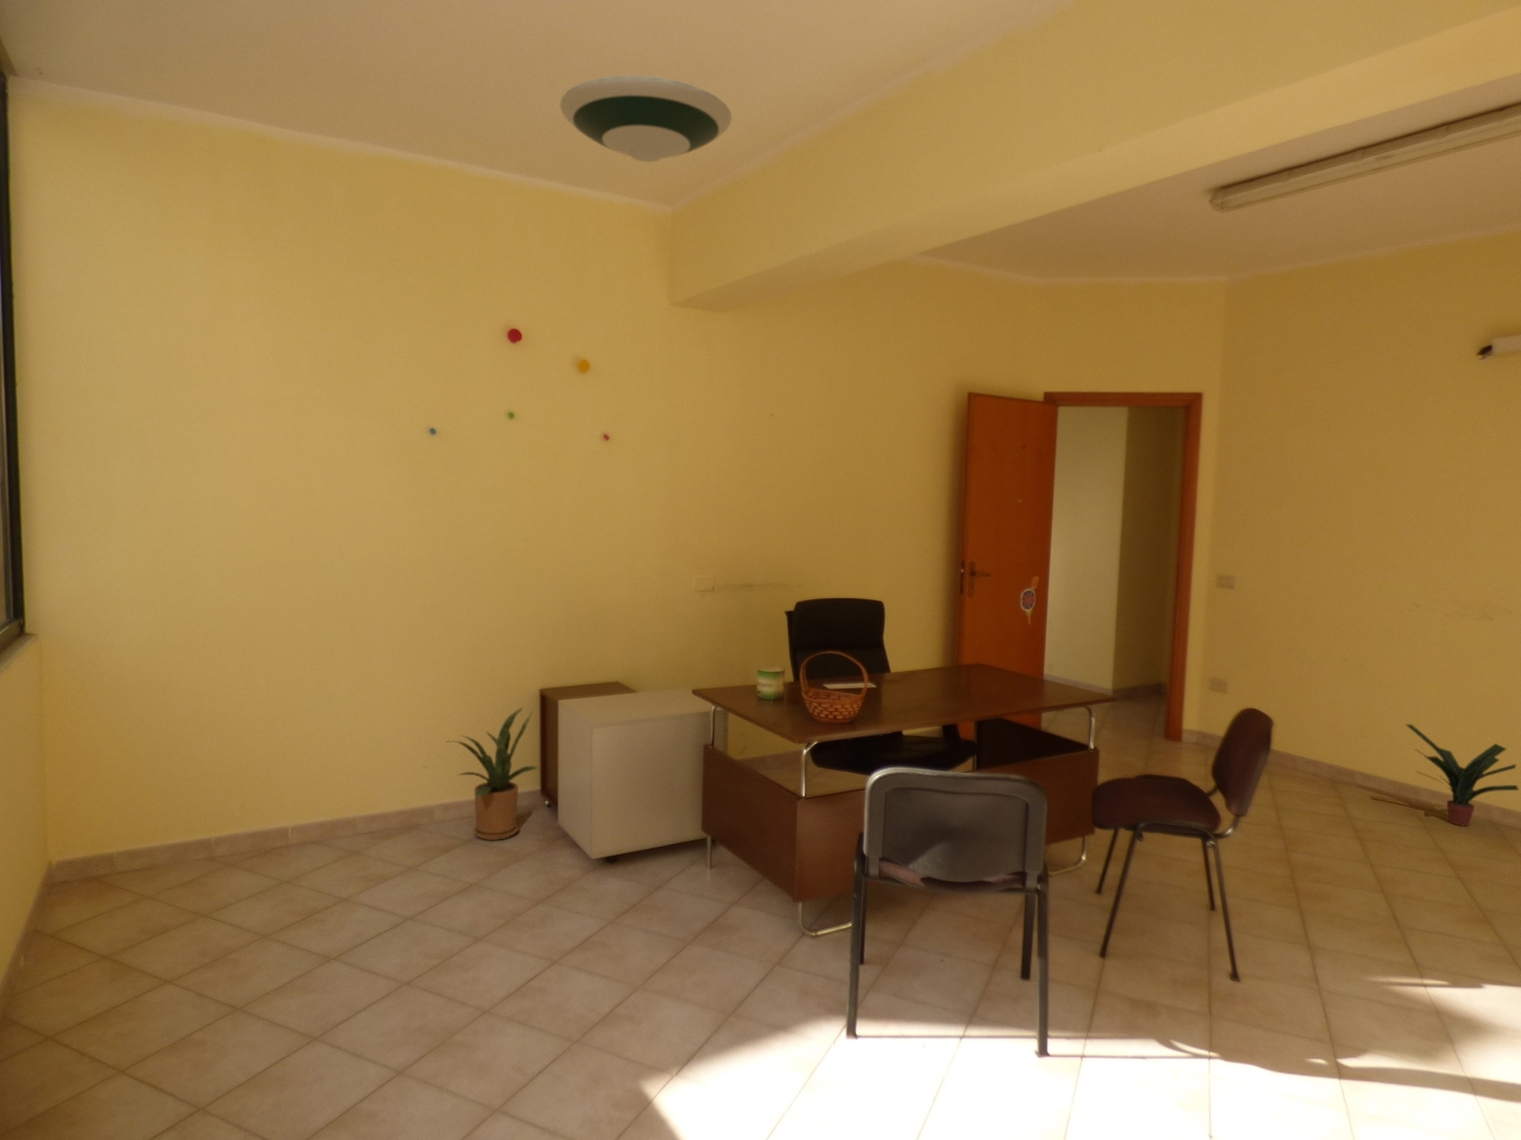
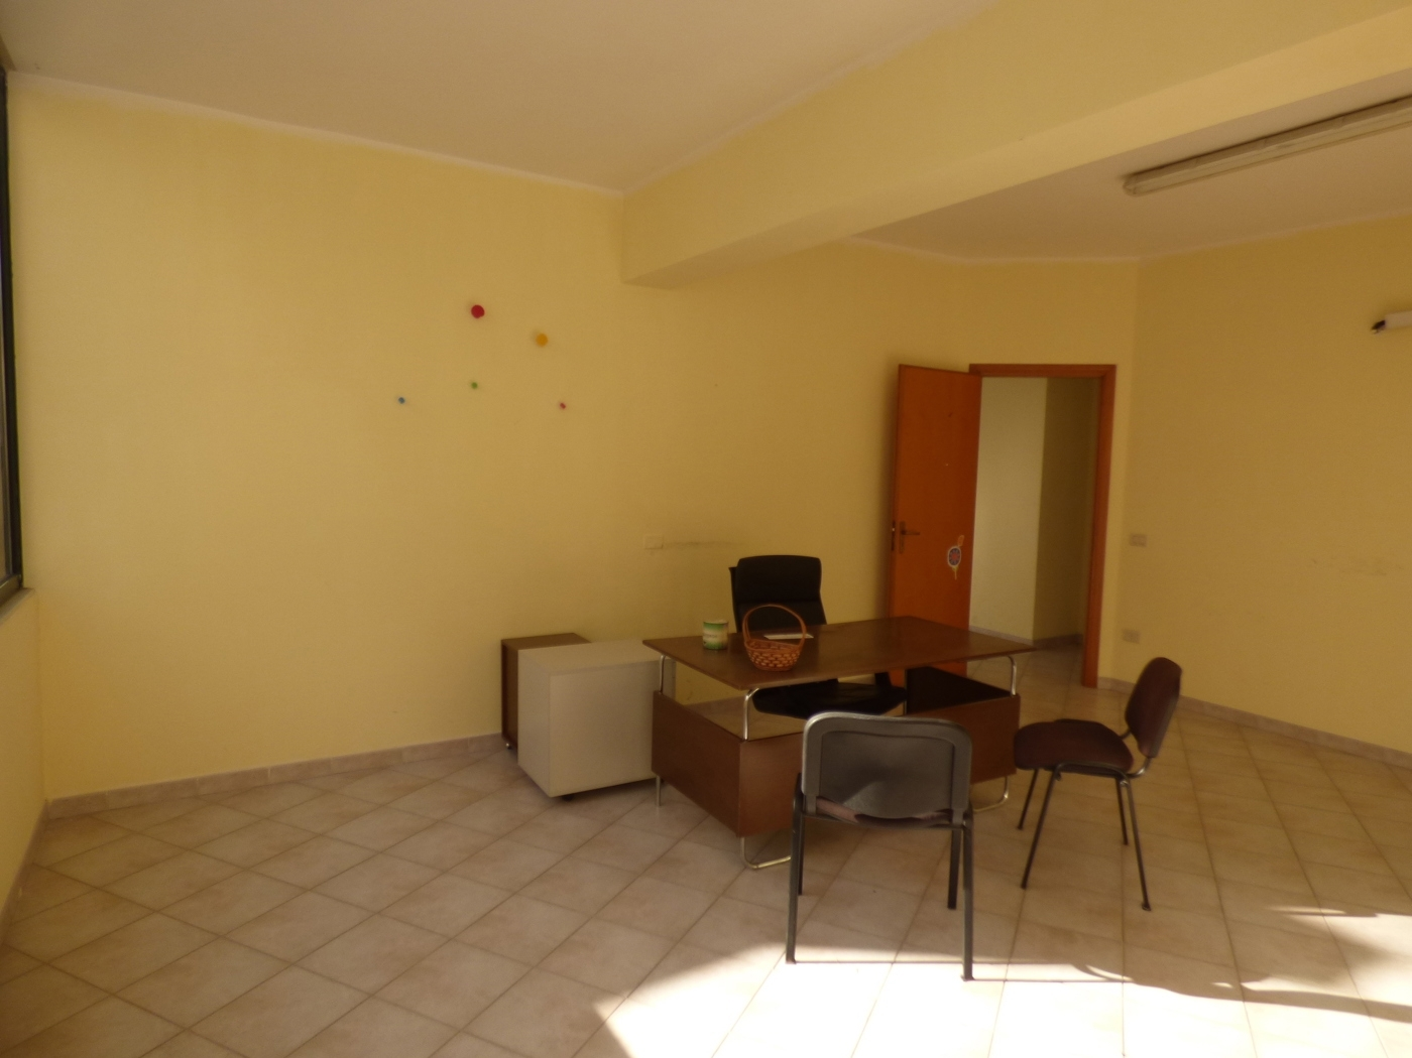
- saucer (647, 134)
- potted plant (1456, 777)
- house plant (491, 774)
